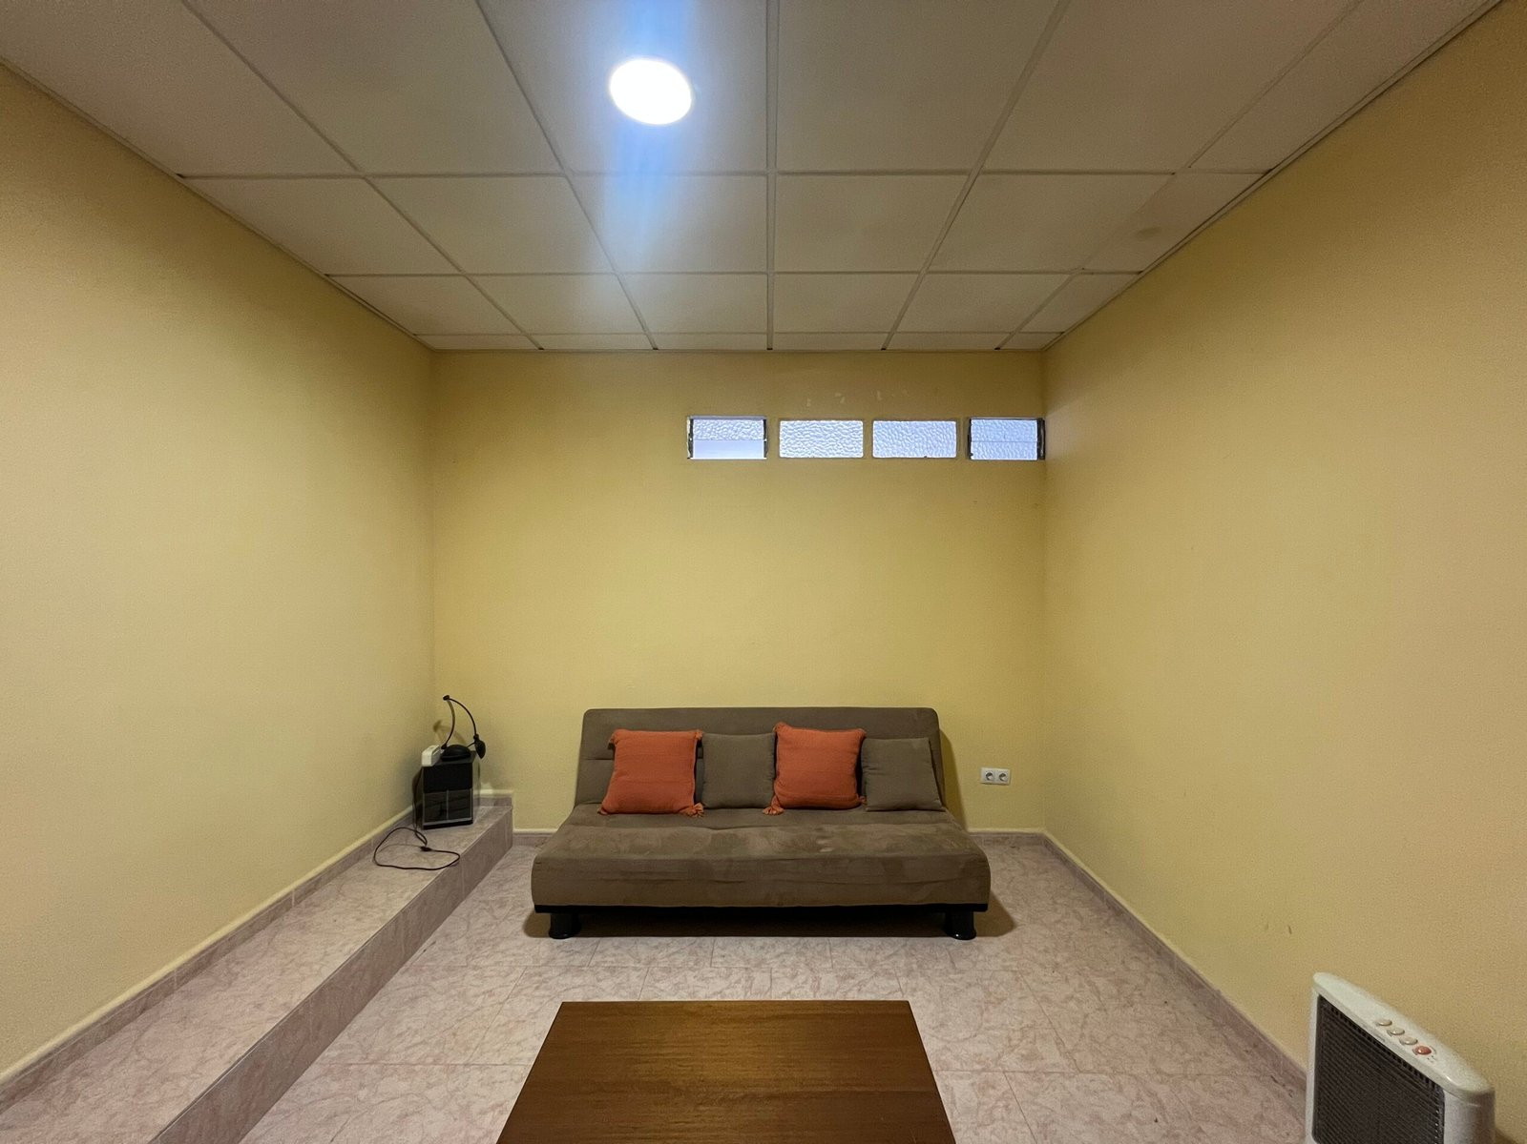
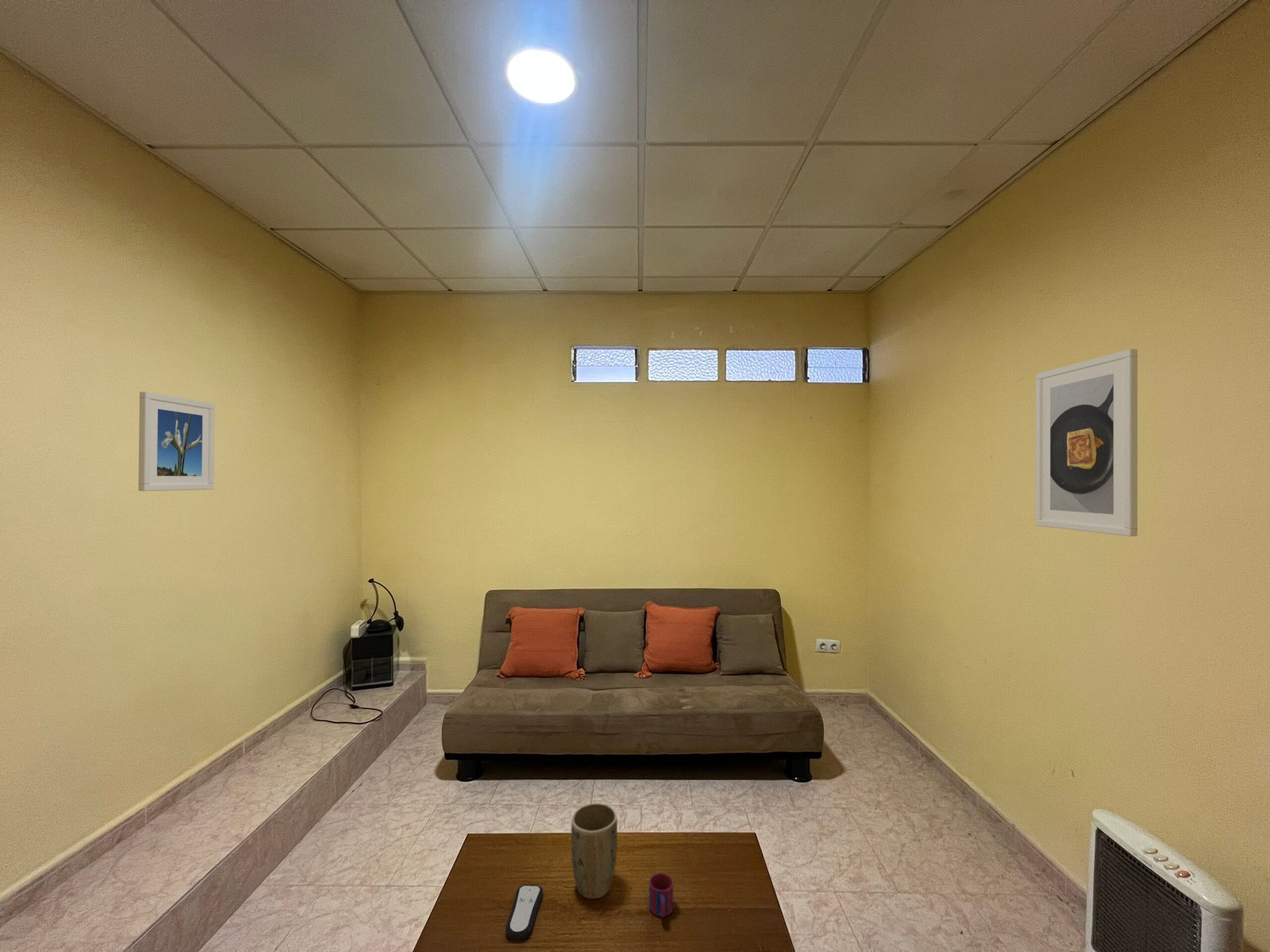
+ plant pot (594, 850)
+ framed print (1081, 446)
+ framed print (179, 443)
+ mug (660, 899)
+ remote control (524, 910)
